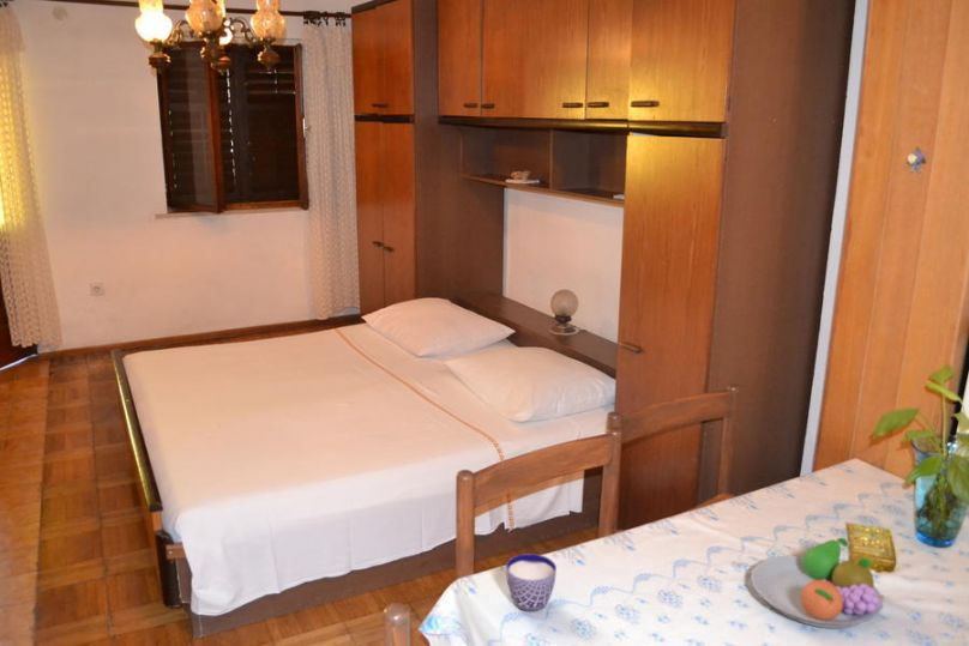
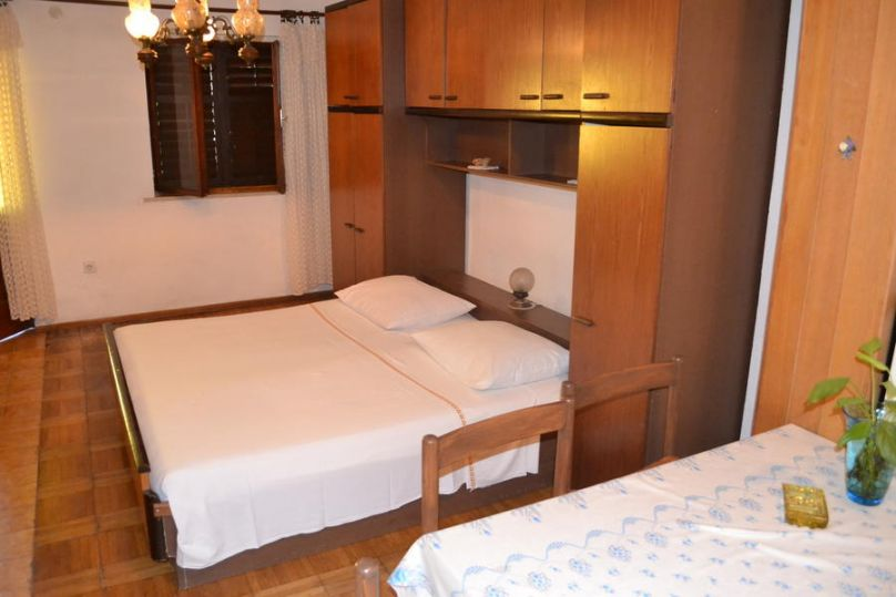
- fruit bowl (819, 575)
- cup (525, 580)
